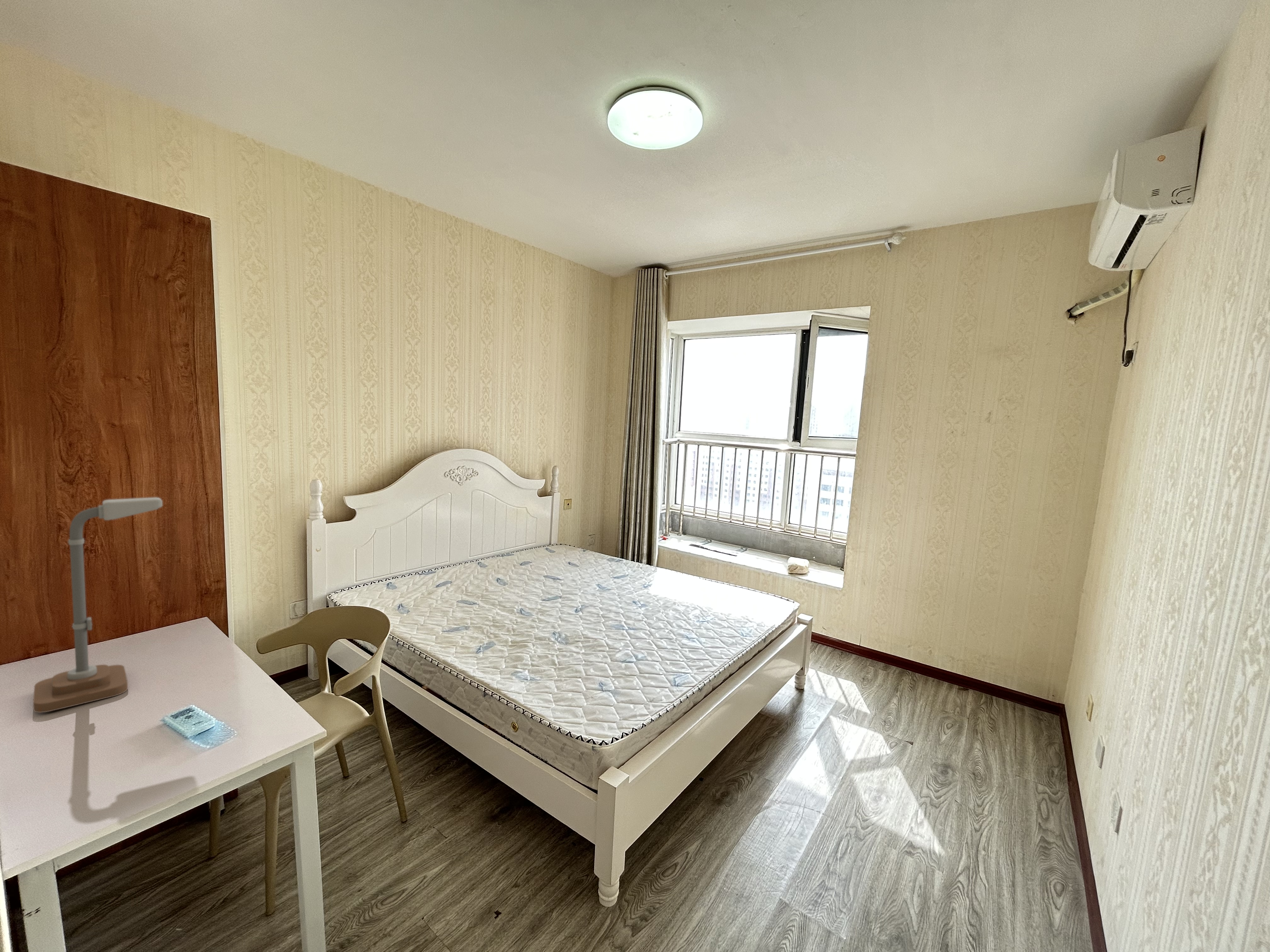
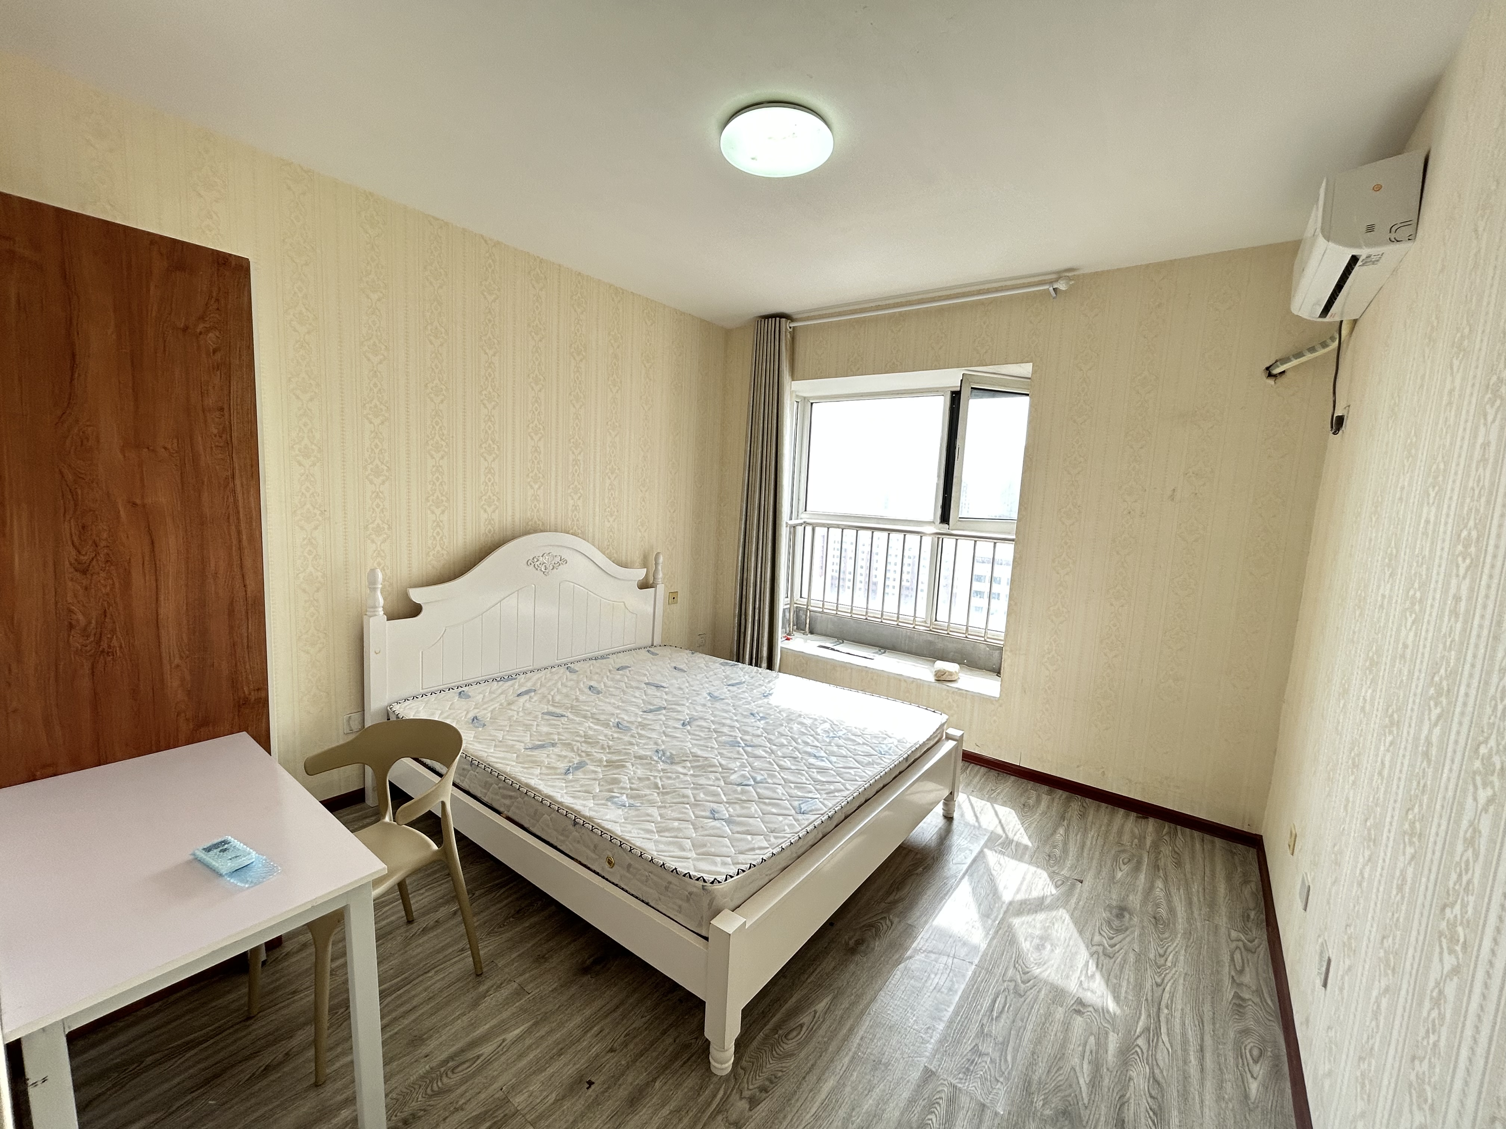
- desk lamp (85, 598)
